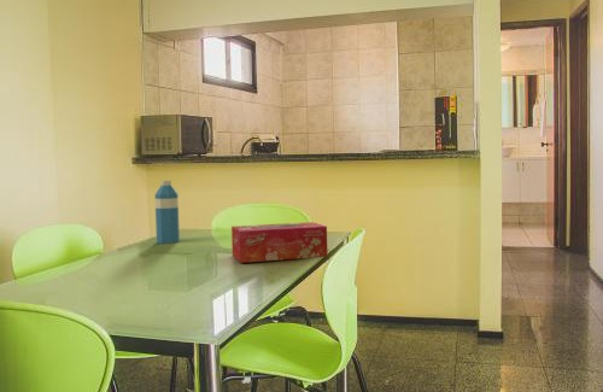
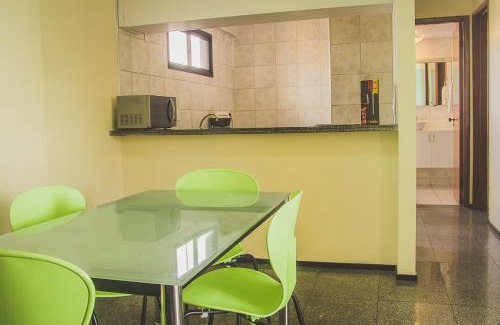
- water bottle (166, 211)
- tissue box (279, 241)
